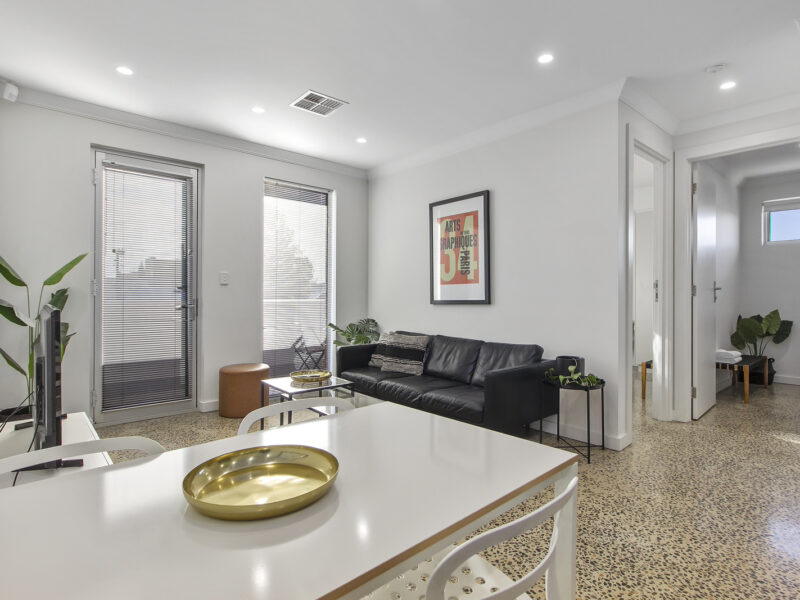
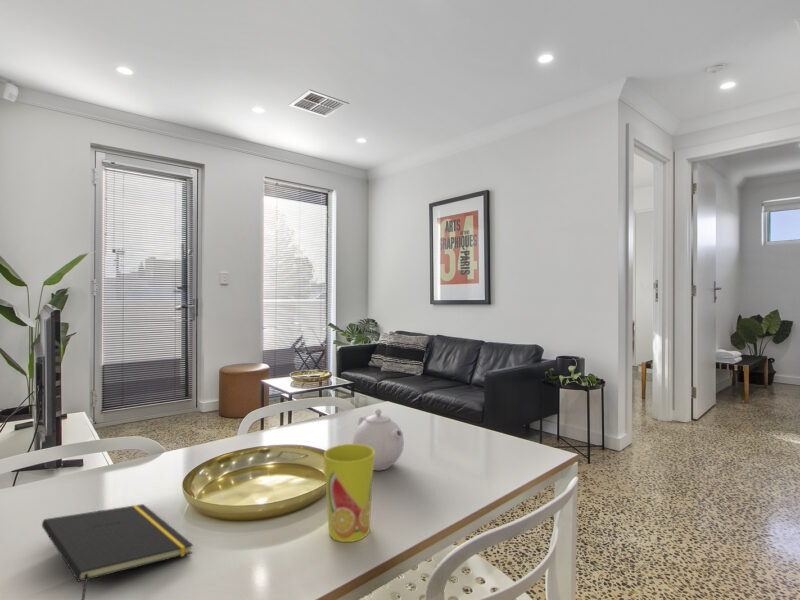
+ cup (349, 491)
+ teapot (378, 437)
+ notepad (116, 536)
